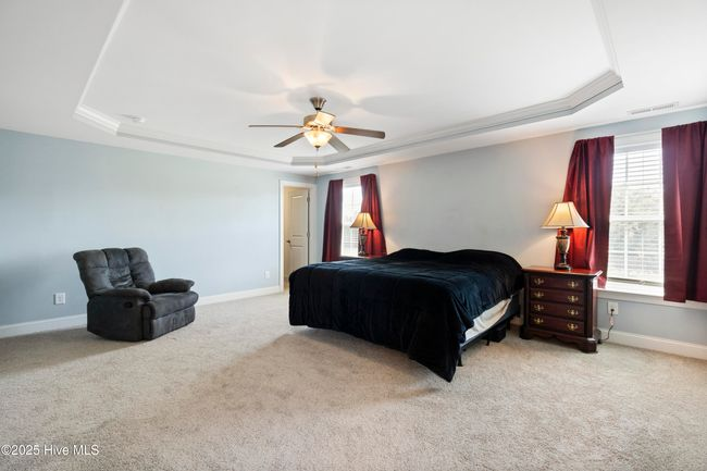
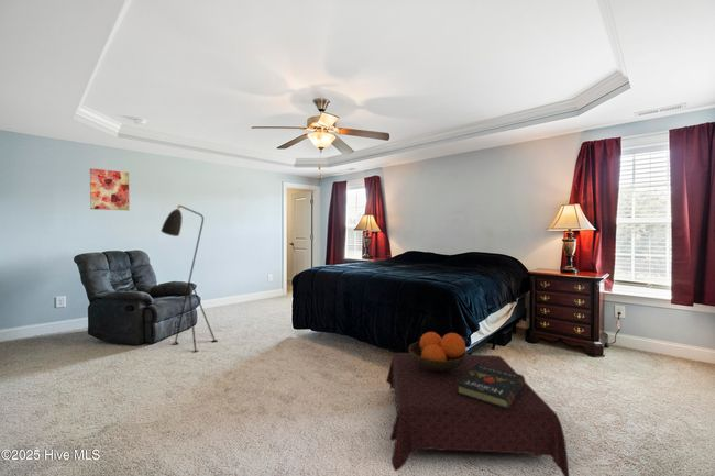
+ wall art (110, 190)
+ side table (460, 383)
+ floor lamp (189, 276)
